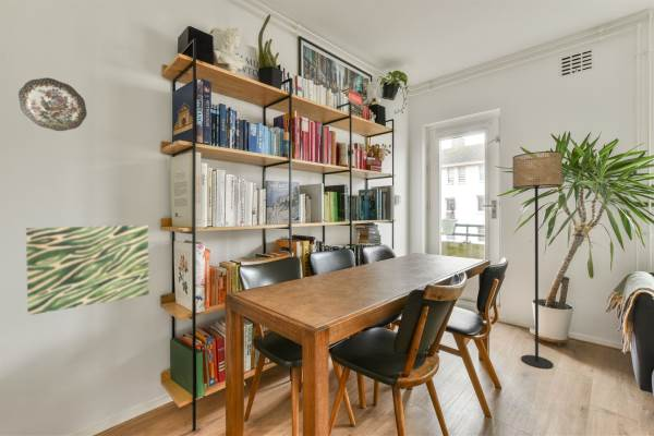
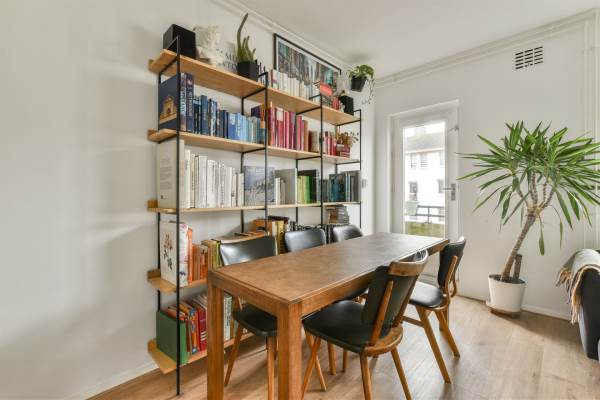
- wall art (94, 265)
- floor lamp (536, 258)
- decorative plate (53, 105)
